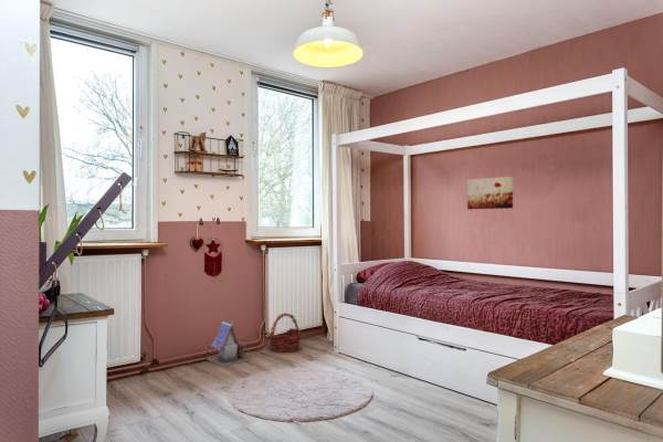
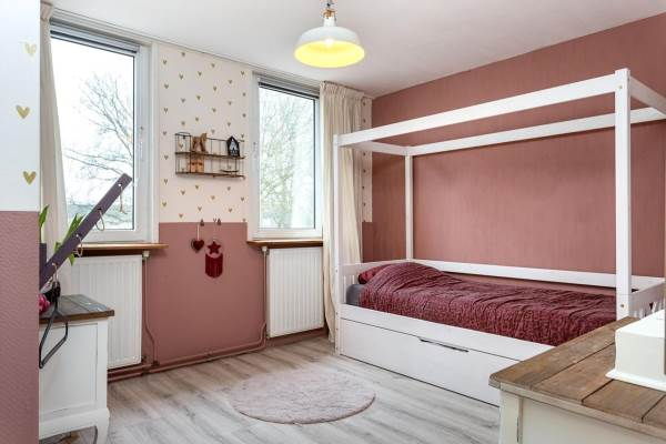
- toy house (229, 340)
- wall art (488, 193)
- basket (286, 332)
